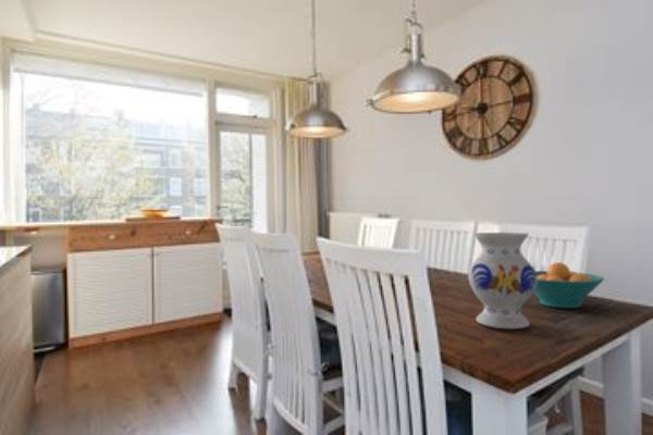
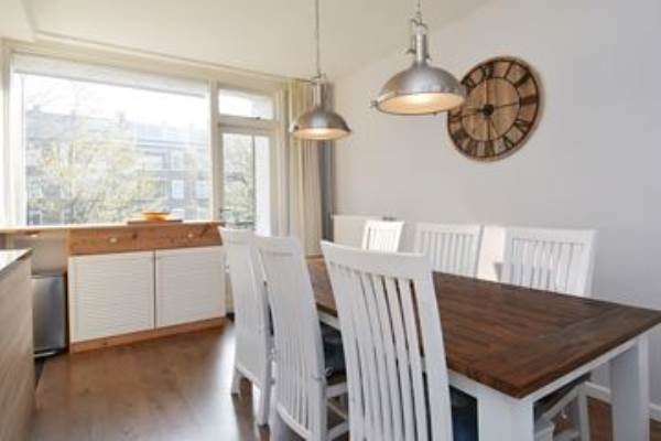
- fruit bowl (559, 283)
- vase (501, 278)
